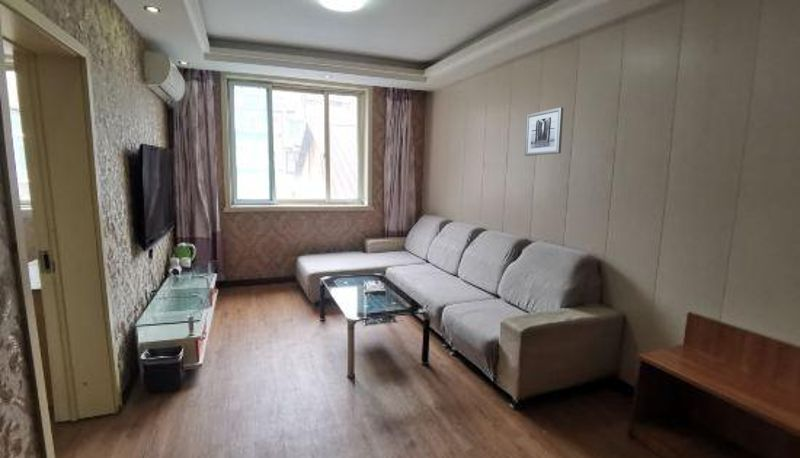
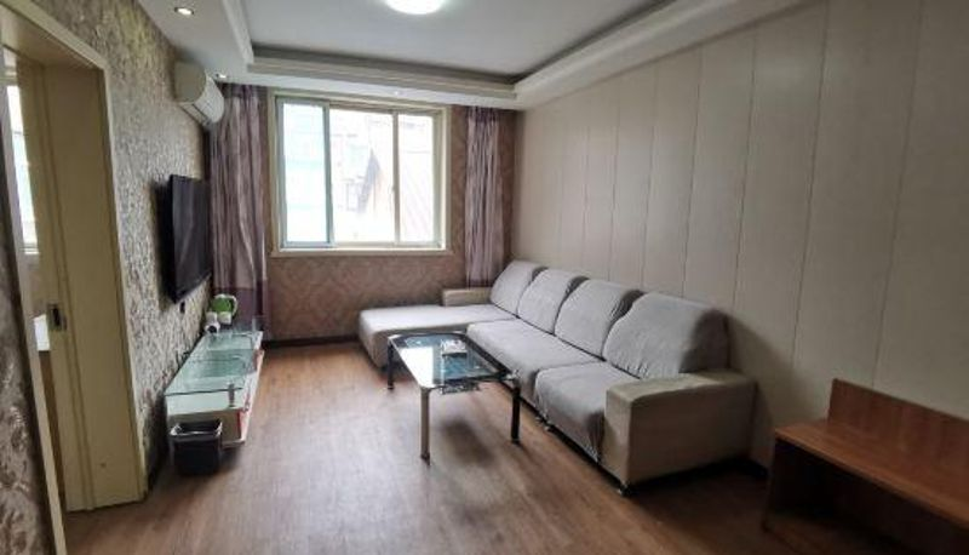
- wall art (542, 133)
